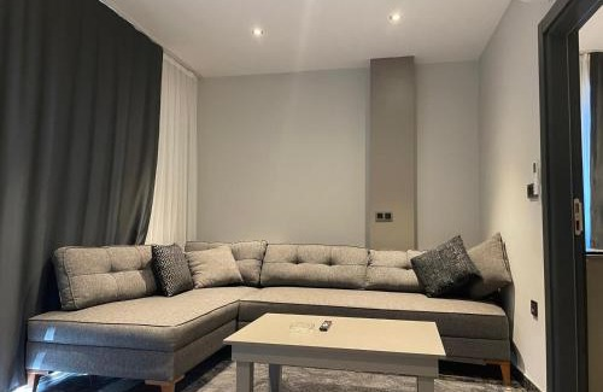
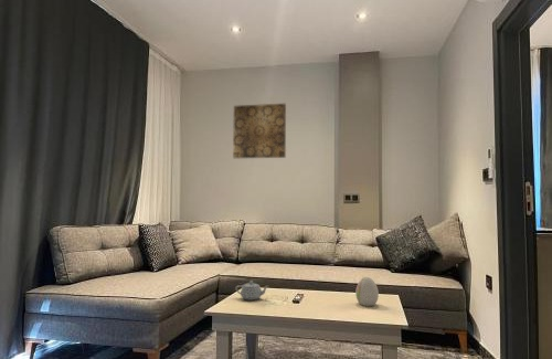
+ decorative egg (367, 289)
+ wall art (258, 130)
+ teapot (252, 289)
